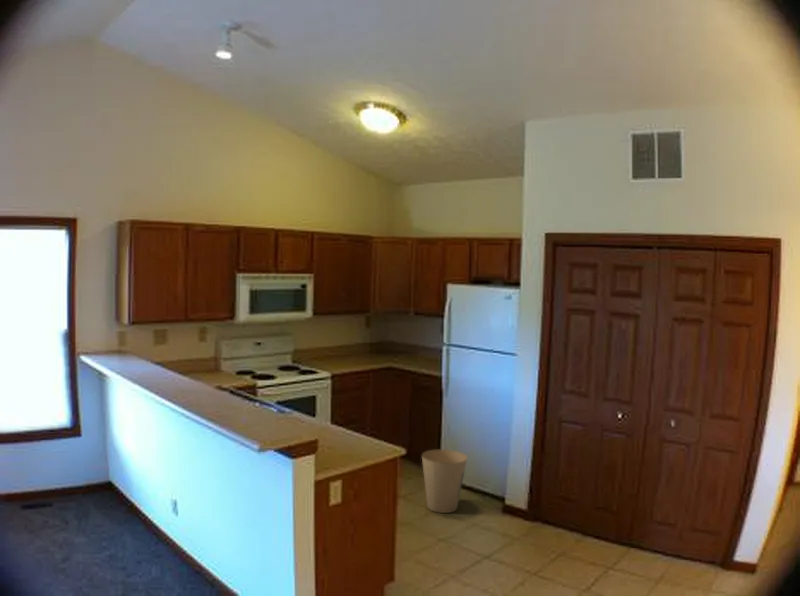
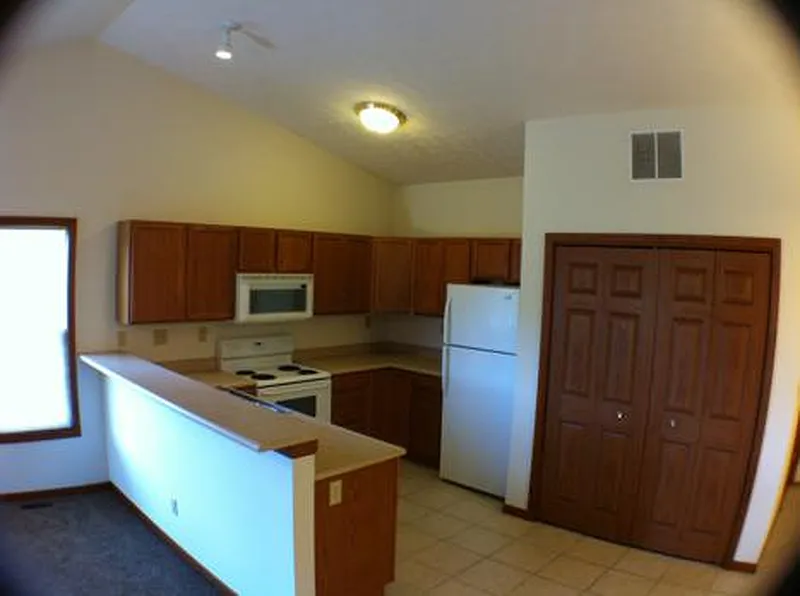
- trash can (443, 481)
